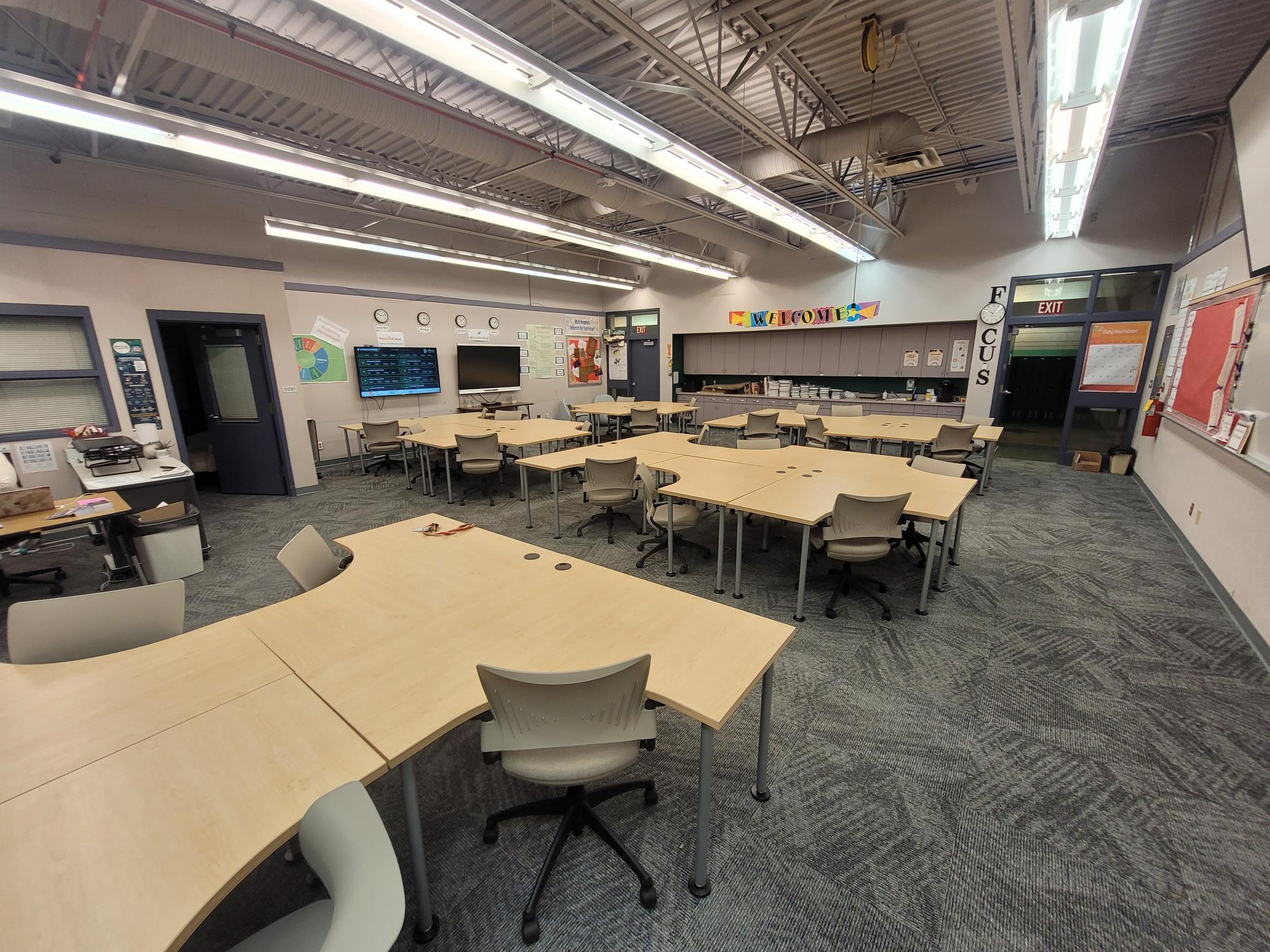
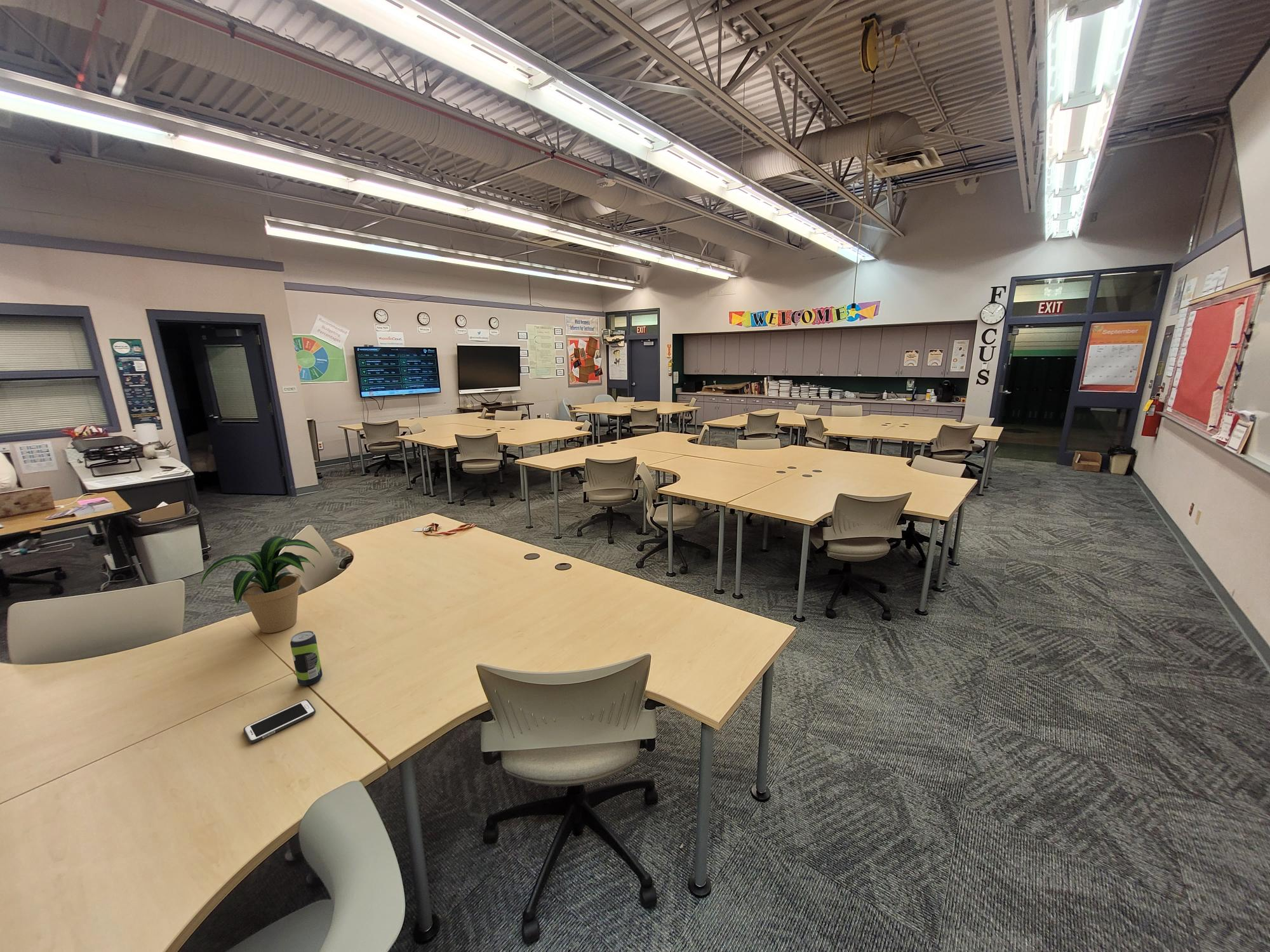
+ cell phone (280, 720)
+ potted plant (272, 586)
+ beverage can (306, 658)
